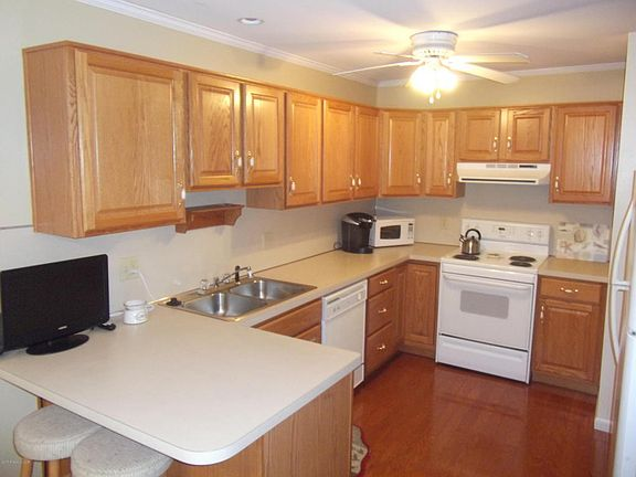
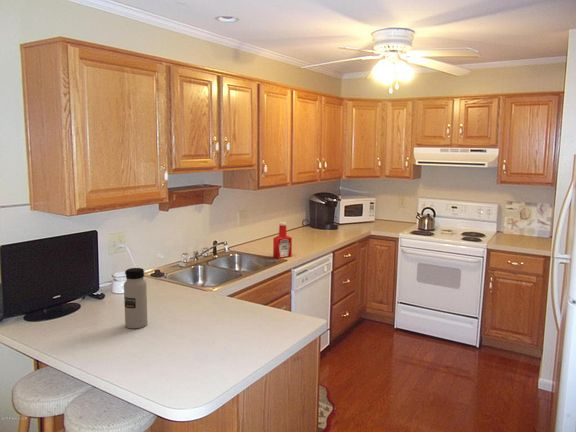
+ water bottle (135, 297)
+ soap bottle (282, 239)
